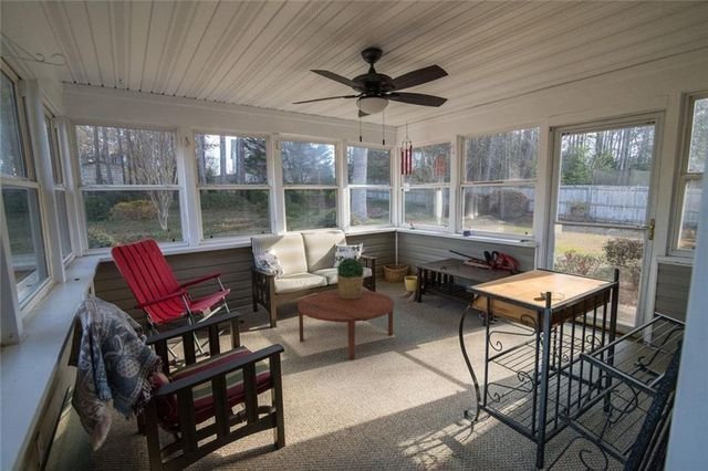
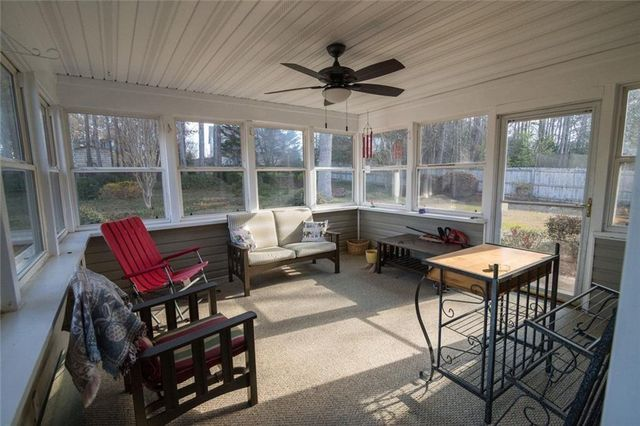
- potted plant (350, 276)
- coffee table (346, 320)
